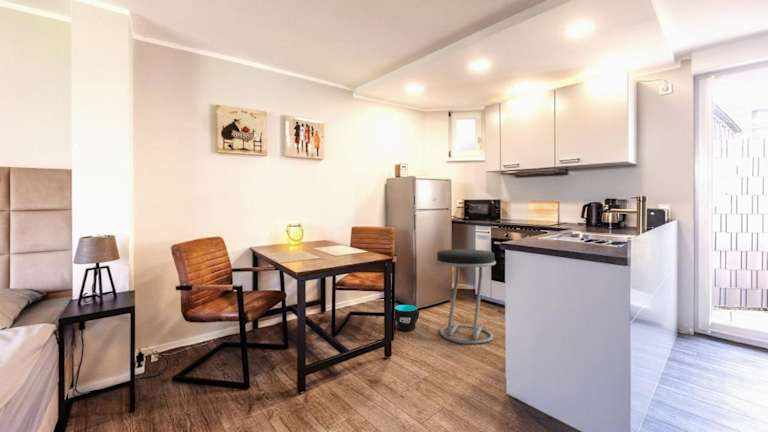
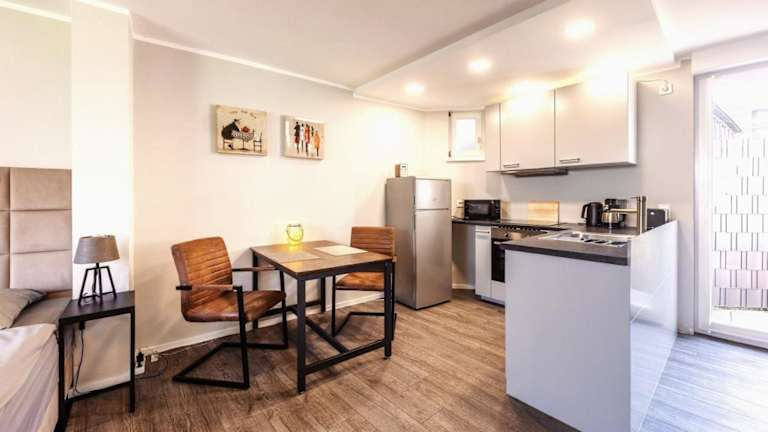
- stool (456, 291)
- cup sleeve (408, 317)
